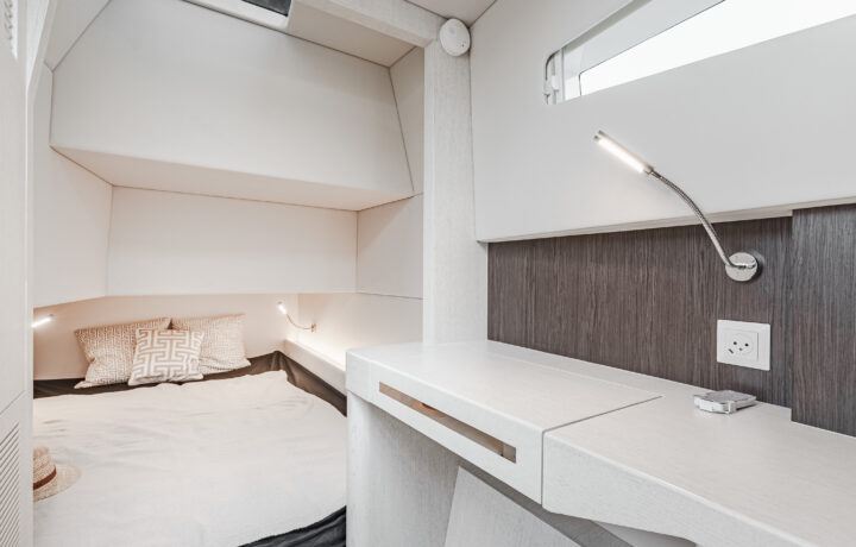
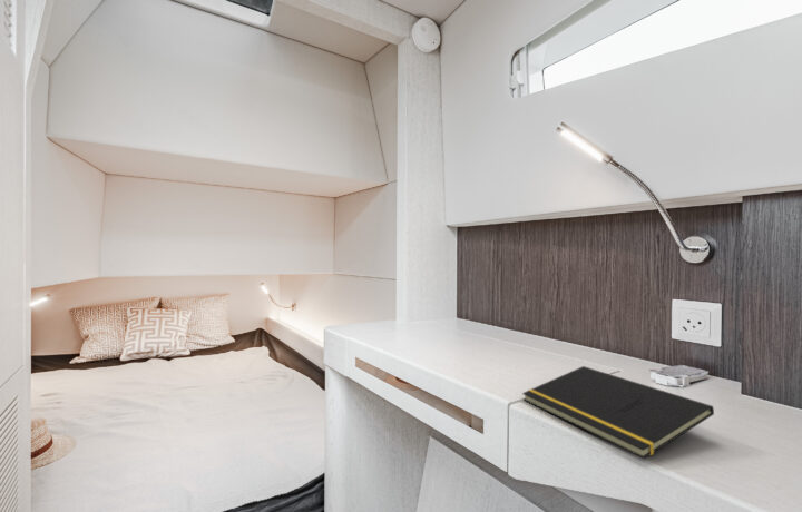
+ notepad (607, 402)
